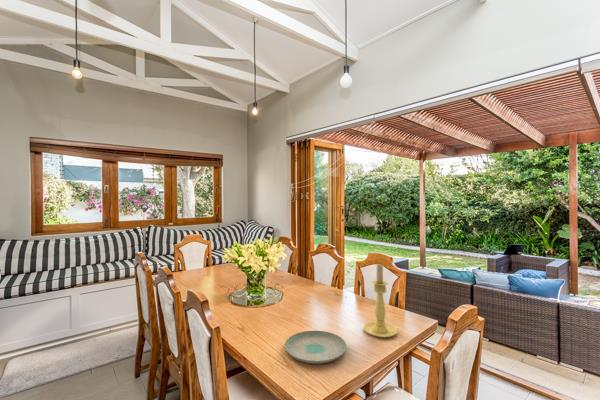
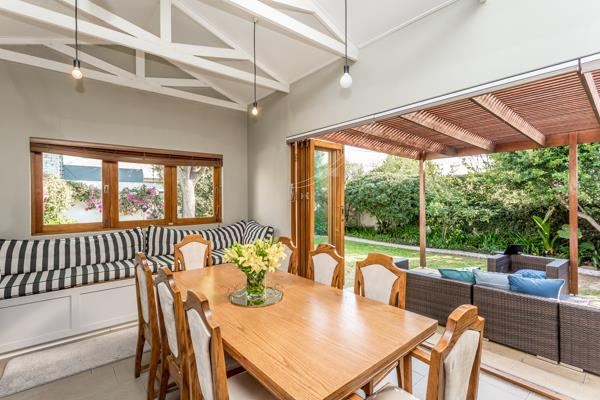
- candle holder (380, 297)
- plate (315, 346)
